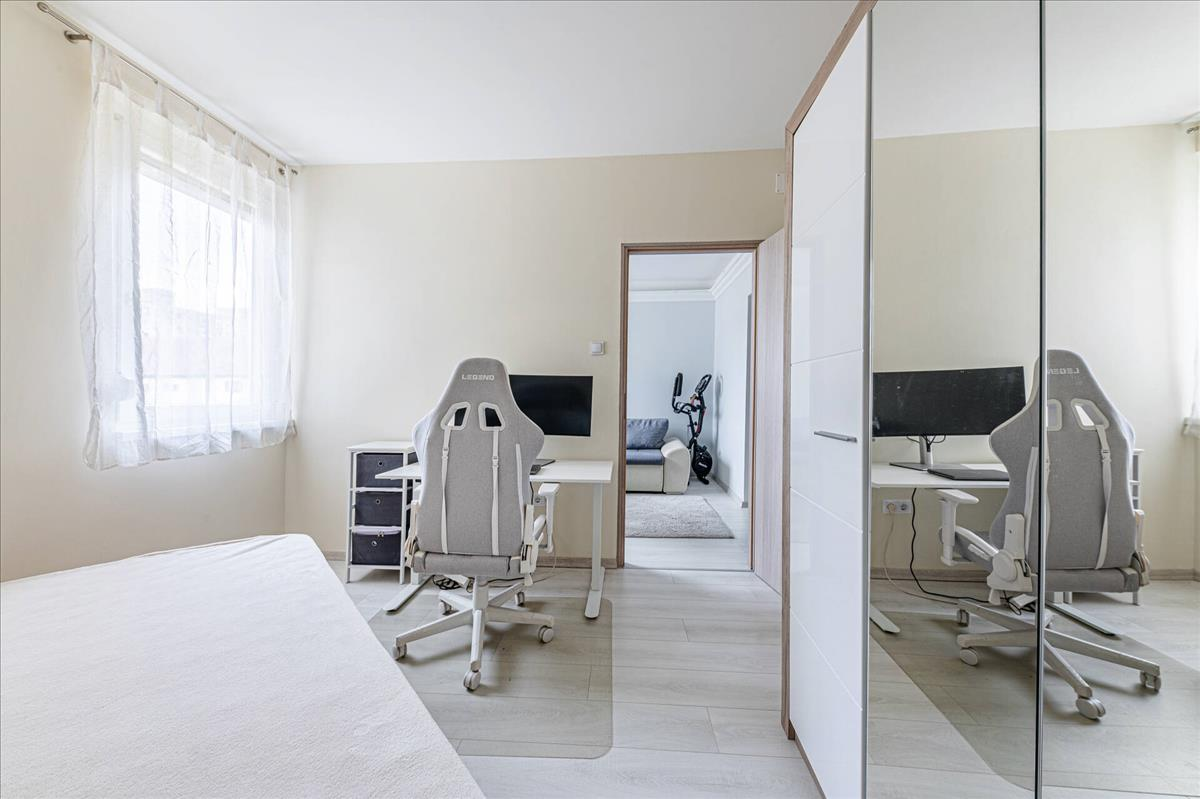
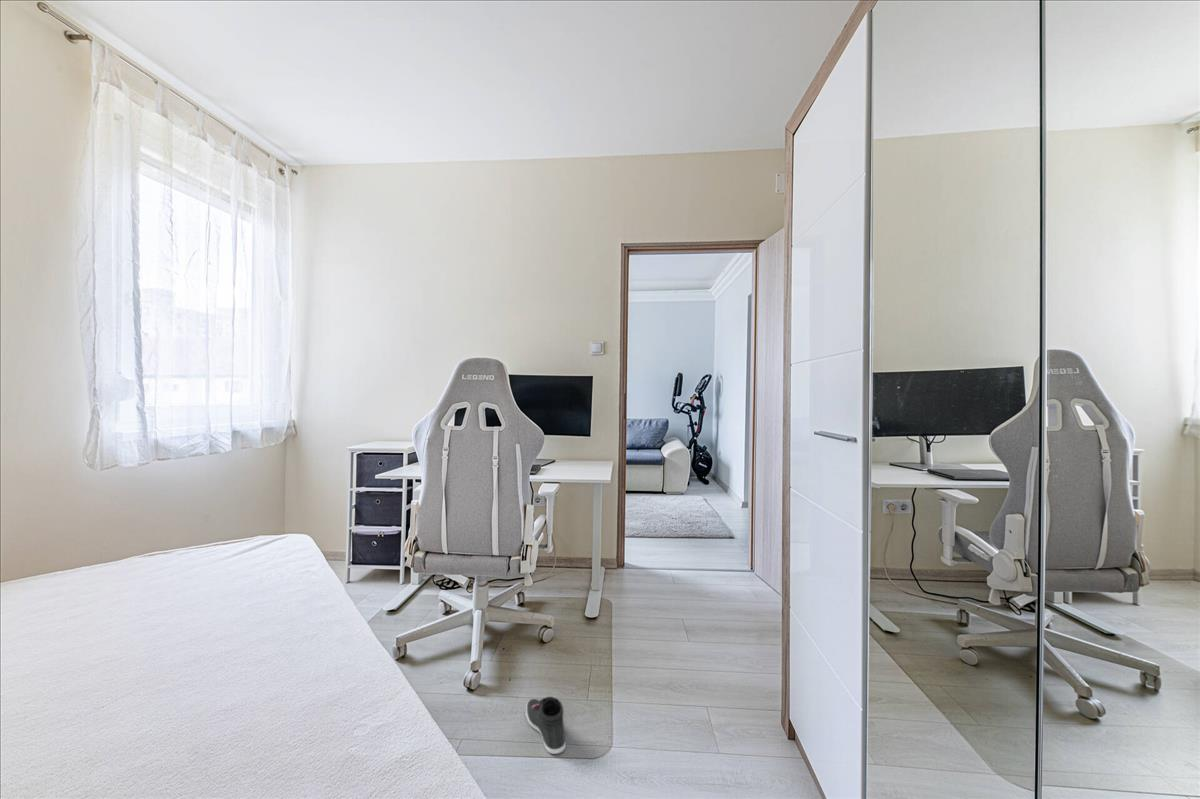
+ sneaker (545, 710)
